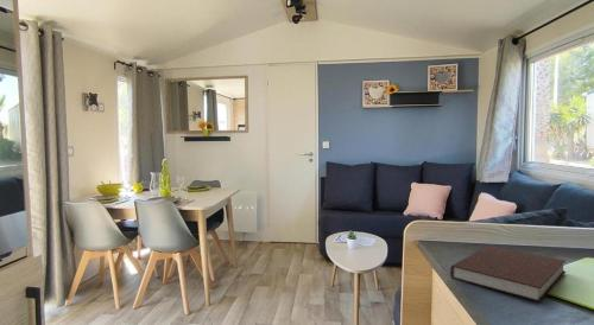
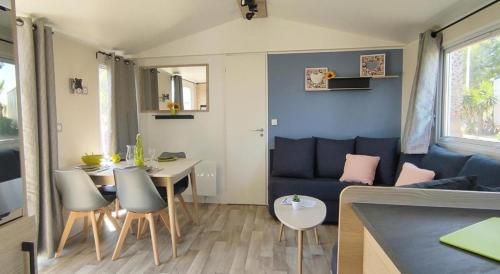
- notebook (508, 268)
